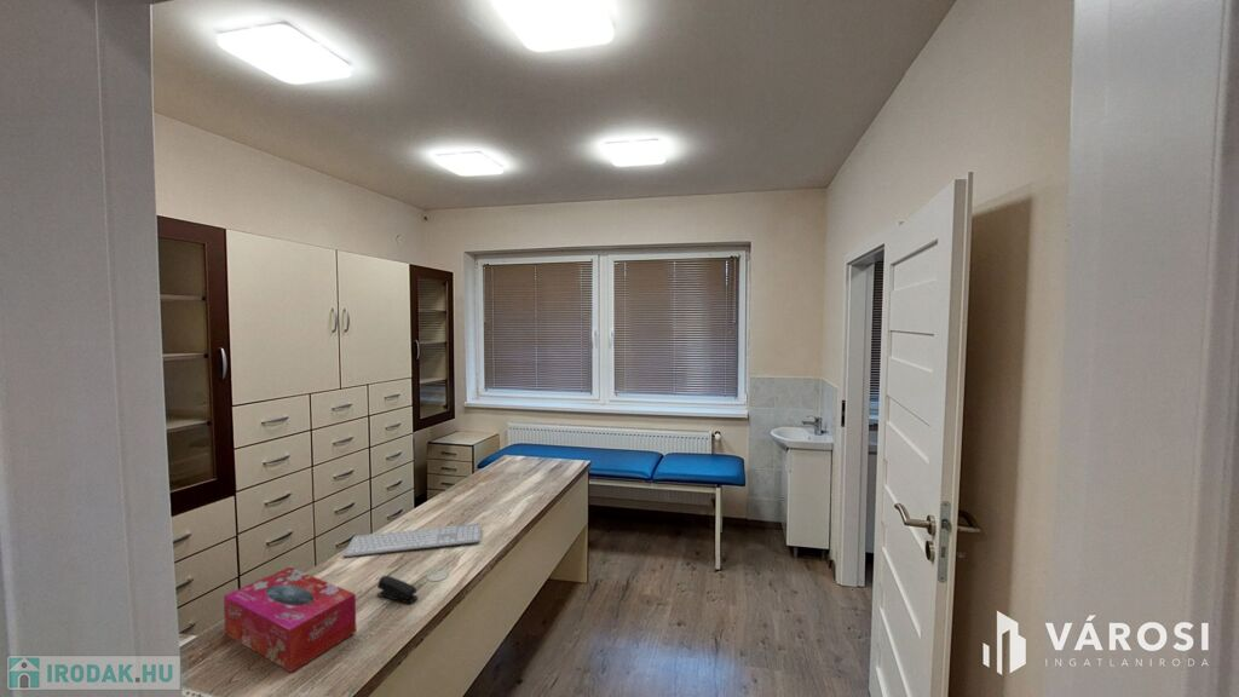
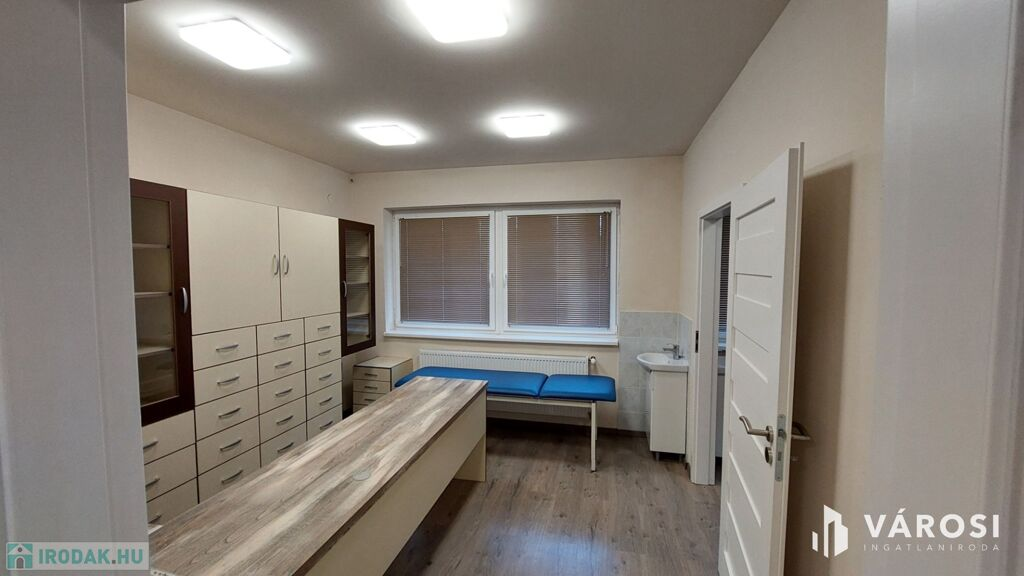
- tissue box (290, 614)
- stapler (397, 588)
- keyboard (416, 538)
